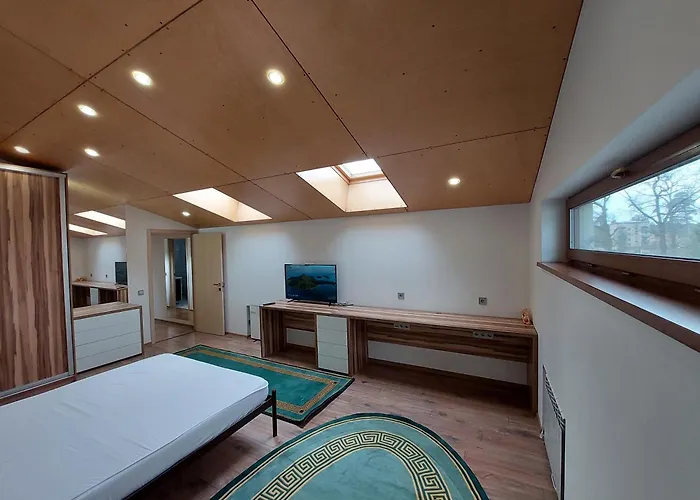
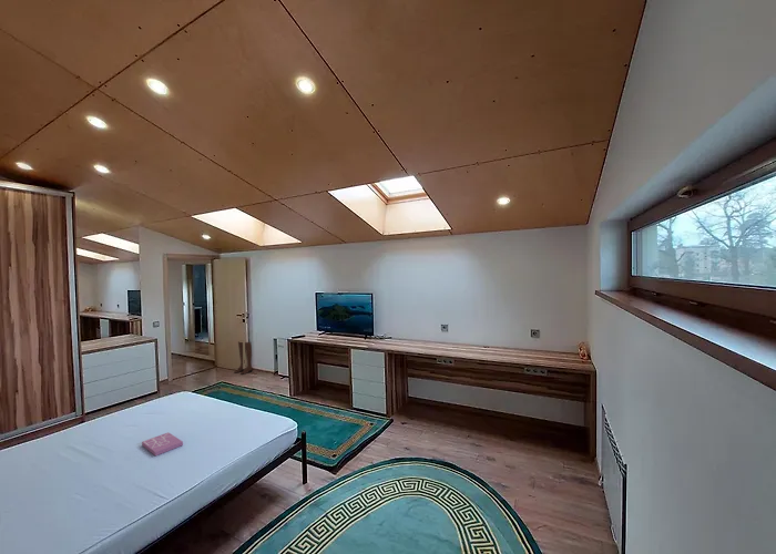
+ book (162, 443)
+ boots (242, 357)
